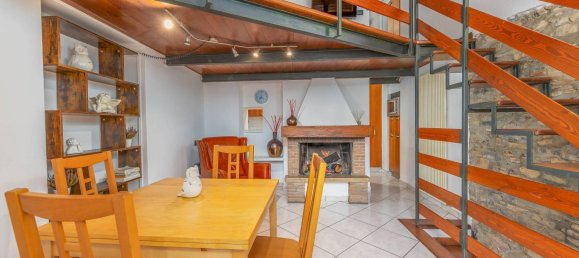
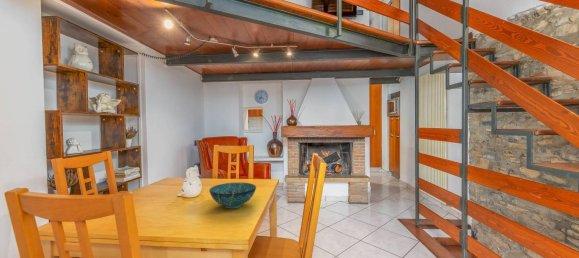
+ bowl (233, 196)
